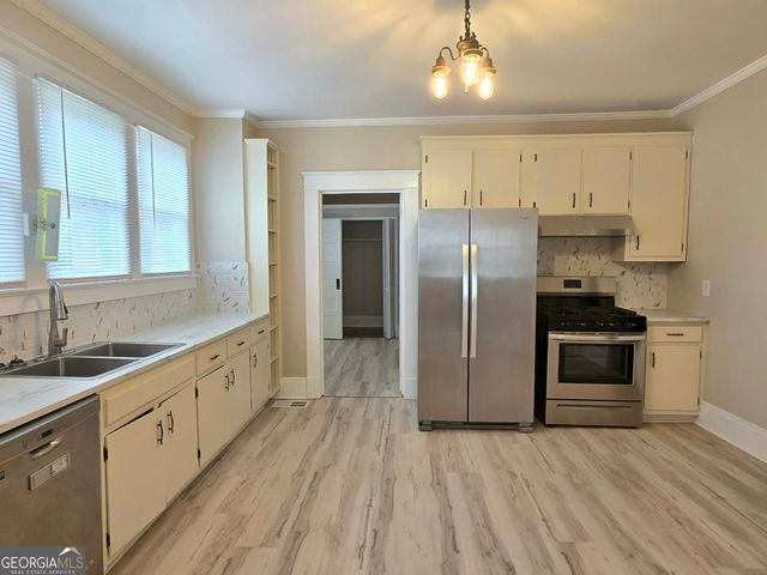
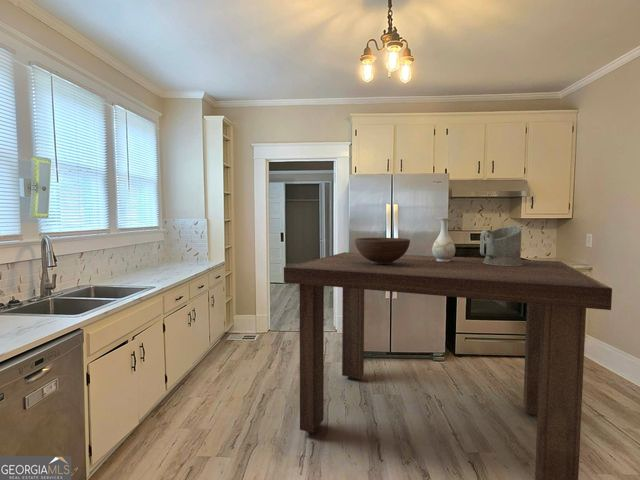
+ fruit bowl (382, 251)
+ vase (443, 239)
+ tea glass holder (499, 244)
+ dining table (437, 295)
